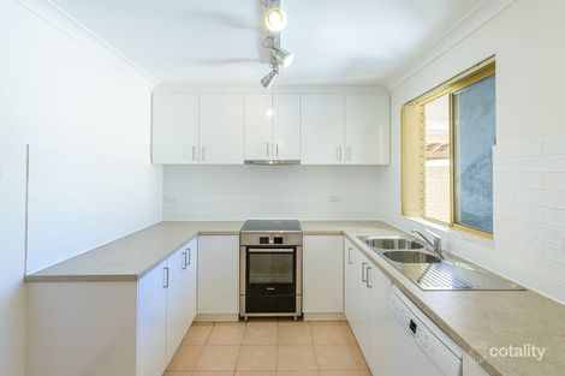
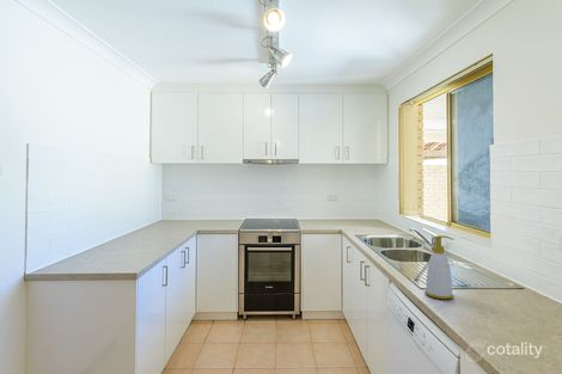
+ soap bottle (439, 265)
